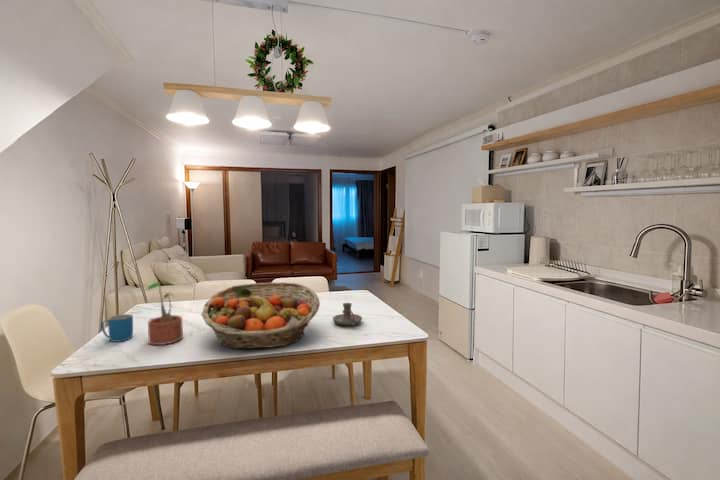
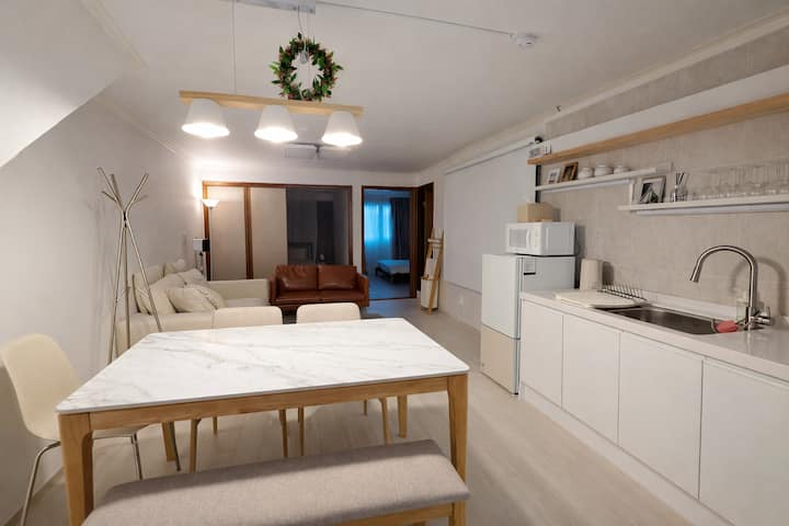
- fruit basket (262, 313)
- potted plant (162, 310)
- candle holder (348, 314)
- mug (116, 327)
